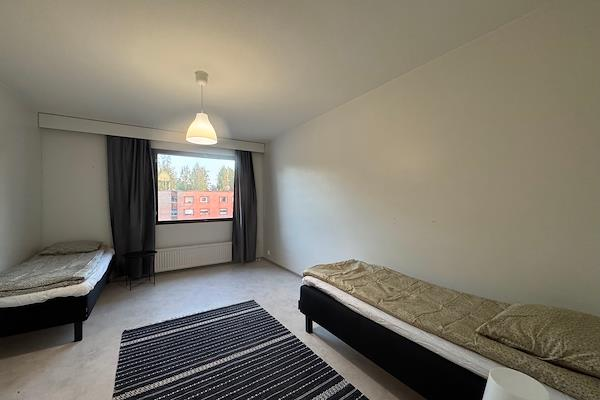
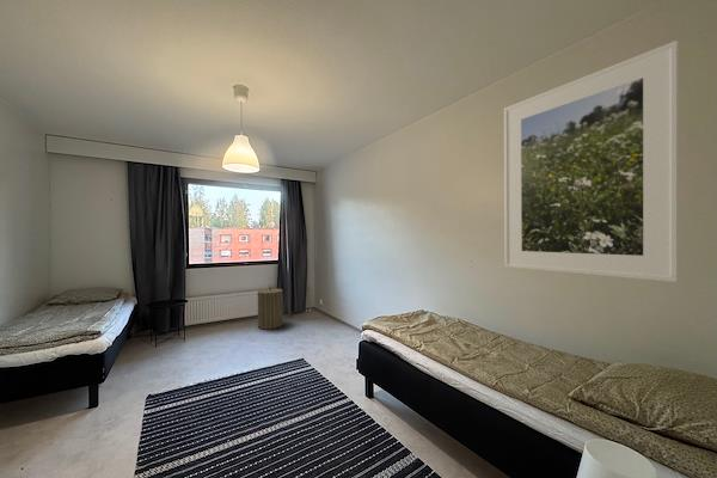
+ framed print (574, 177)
+ laundry hamper (270, 305)
